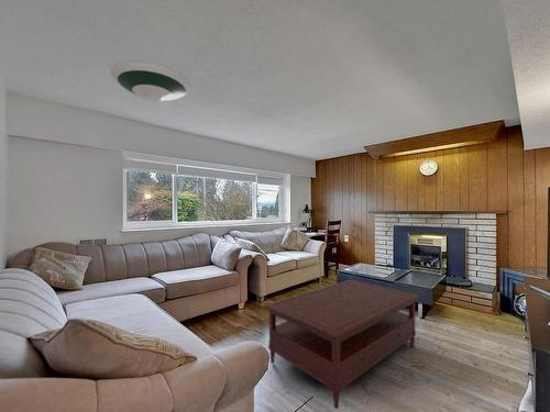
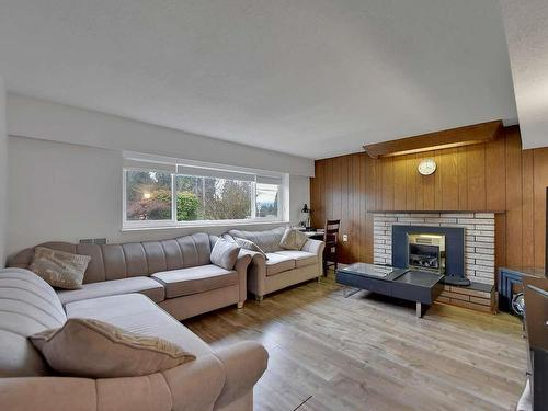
- coffee table (345, 326)
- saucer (153, 90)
